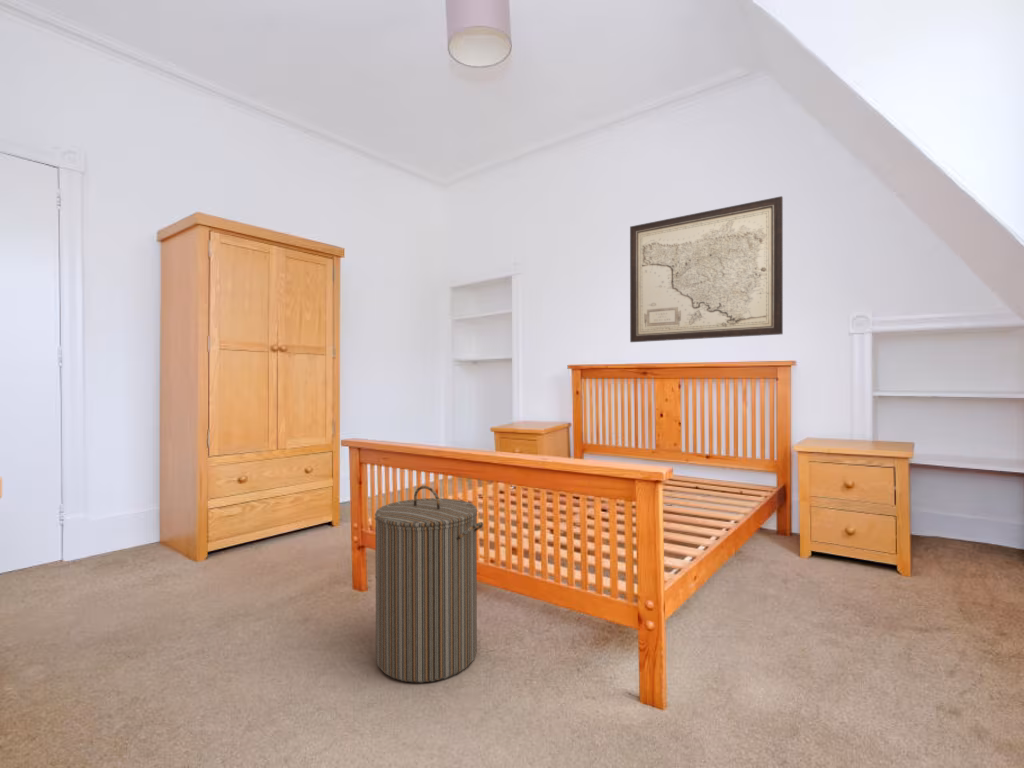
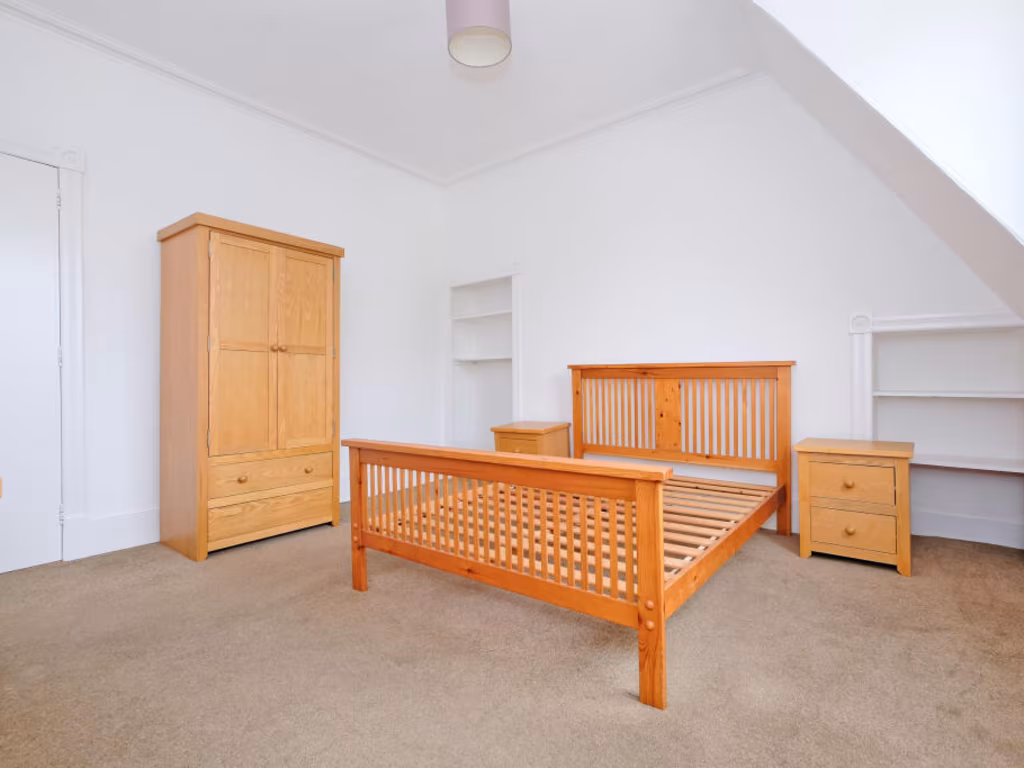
- wall art (699, 275)
- laundry hamper (427, 570)
